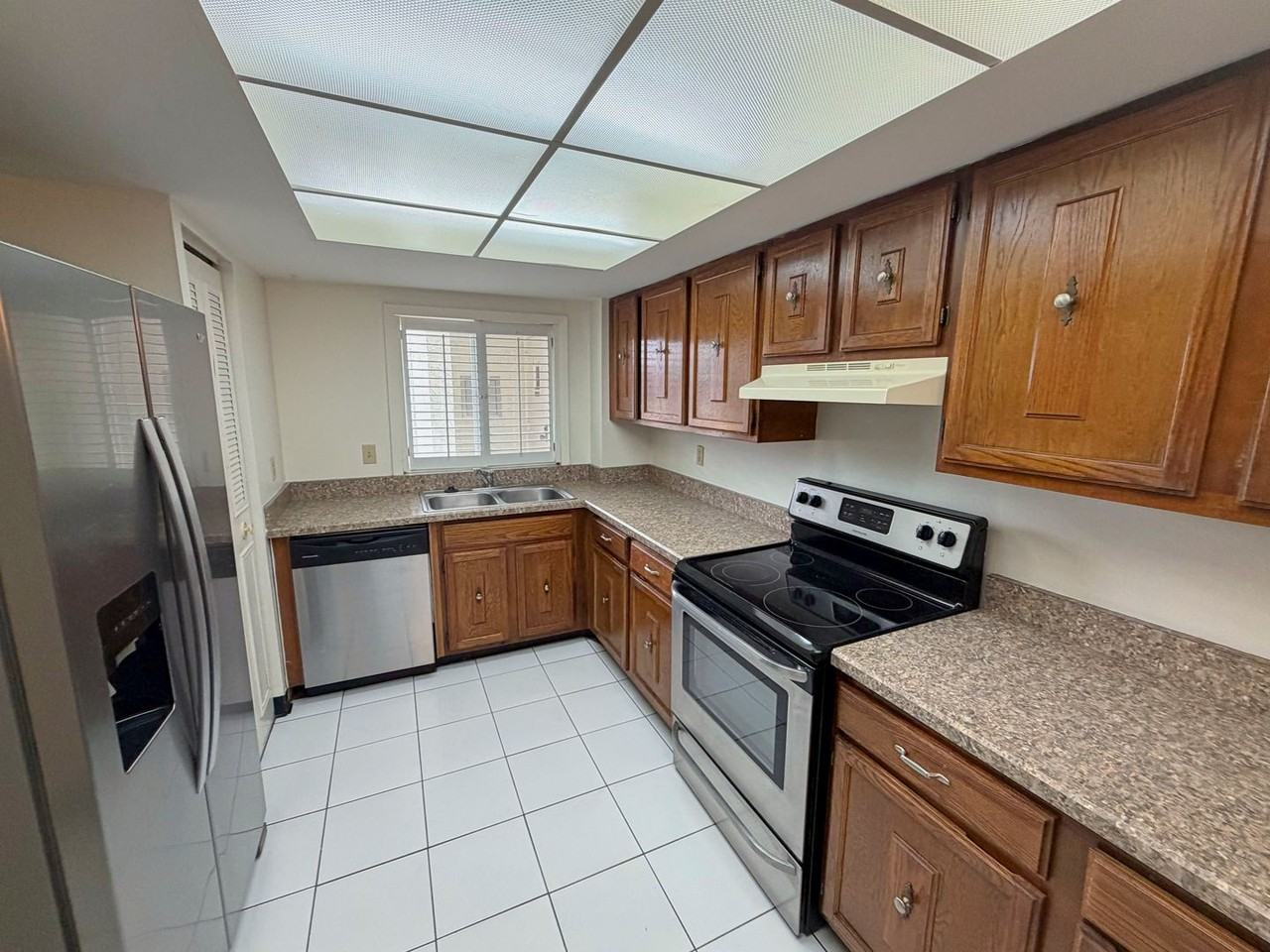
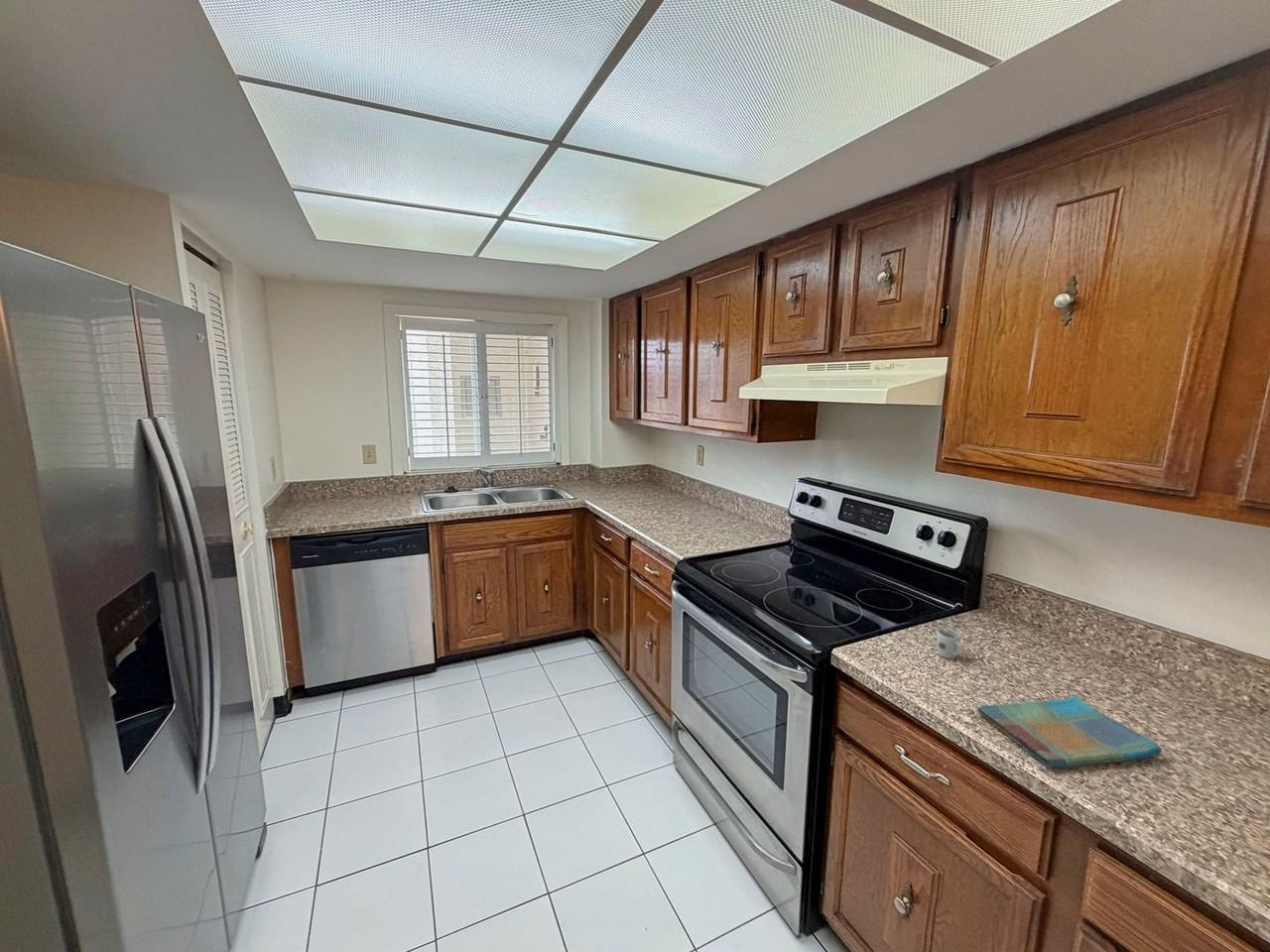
+ dish towel (1064, 728)
+ cup (951, 638)
